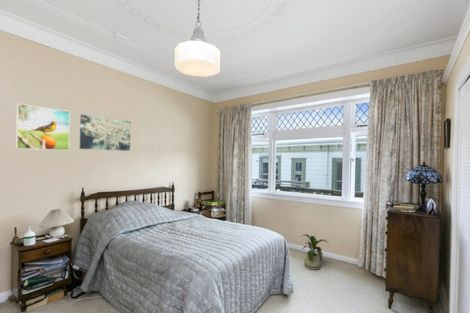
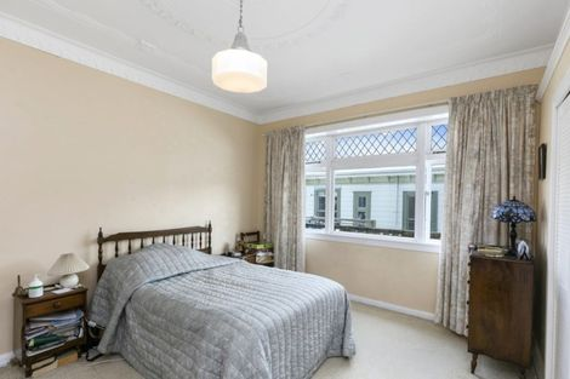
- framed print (44, 128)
- wall art (107, 134)
- house plant (314, 248)
